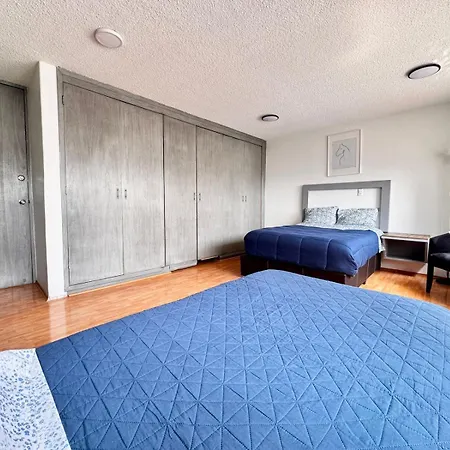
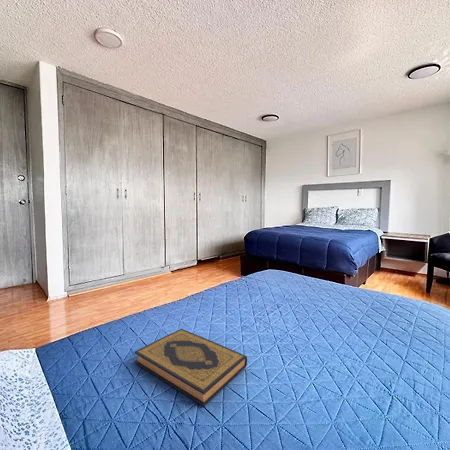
+ hardback book (190, 358)
